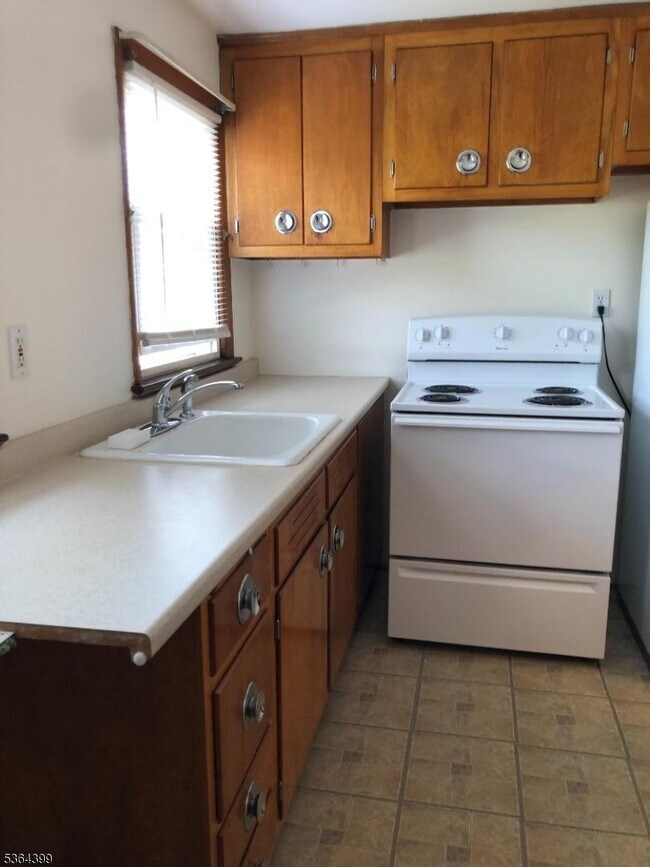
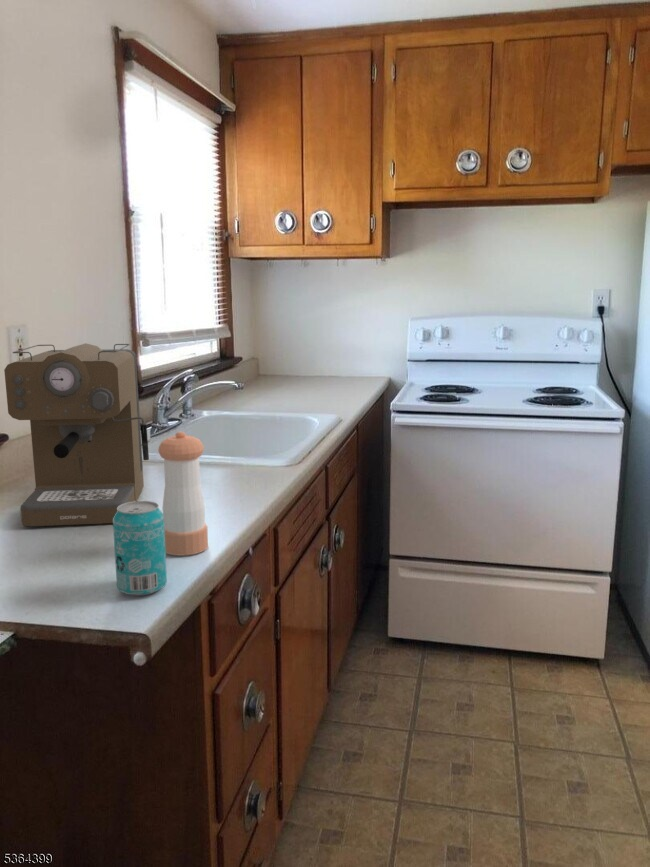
+ coffee maker (88, 429)
+ beverage can (140, 547)
+ pepper shaker (182, 490)
